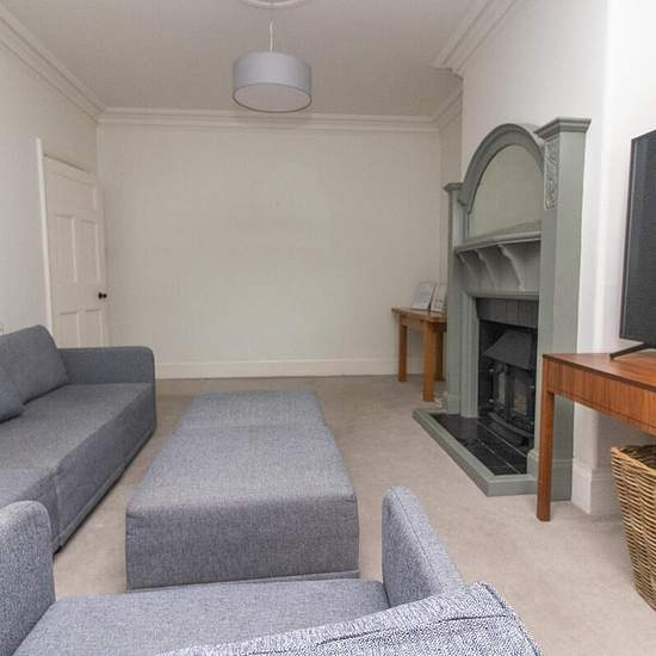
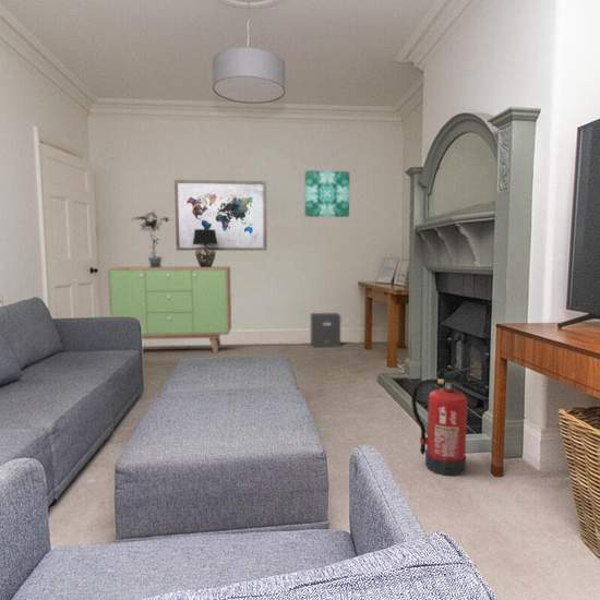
+ wall art (221, 215)
+ speaker (325, 329)
+ sideboard (173, 309)
+ wall art (326, 193)
+ potted plant (153, 239)
+ fire extinguisher (441, 416)
+ table lamp (205, 248)
